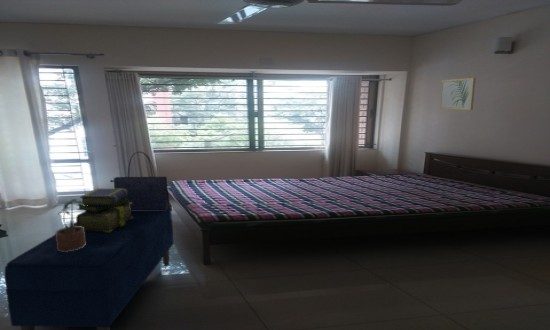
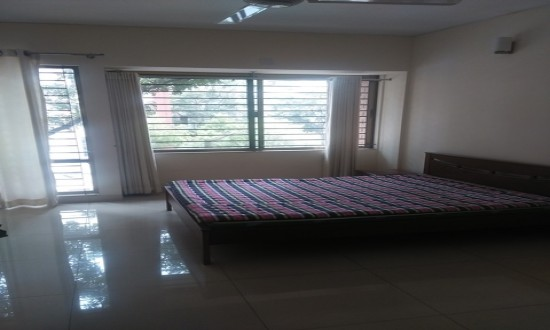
- stack of books (105, 207)
- bench (109, 263)
- tote bag (138, 180)
- wall art (456, 94)
- potted plant (72, 223)
